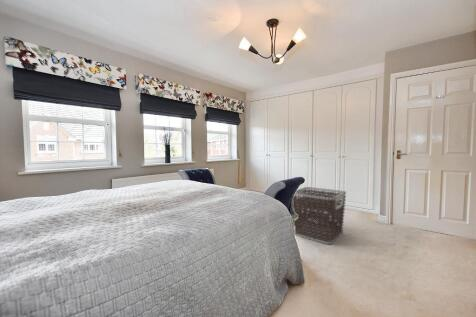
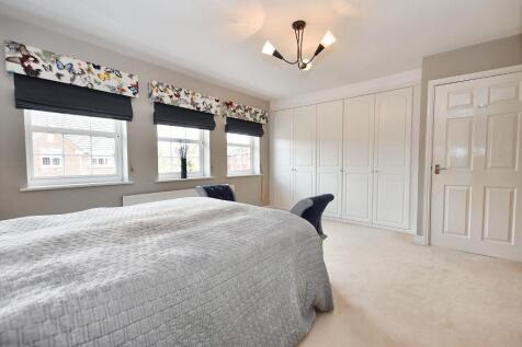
- clothes hamper (317, 212)
